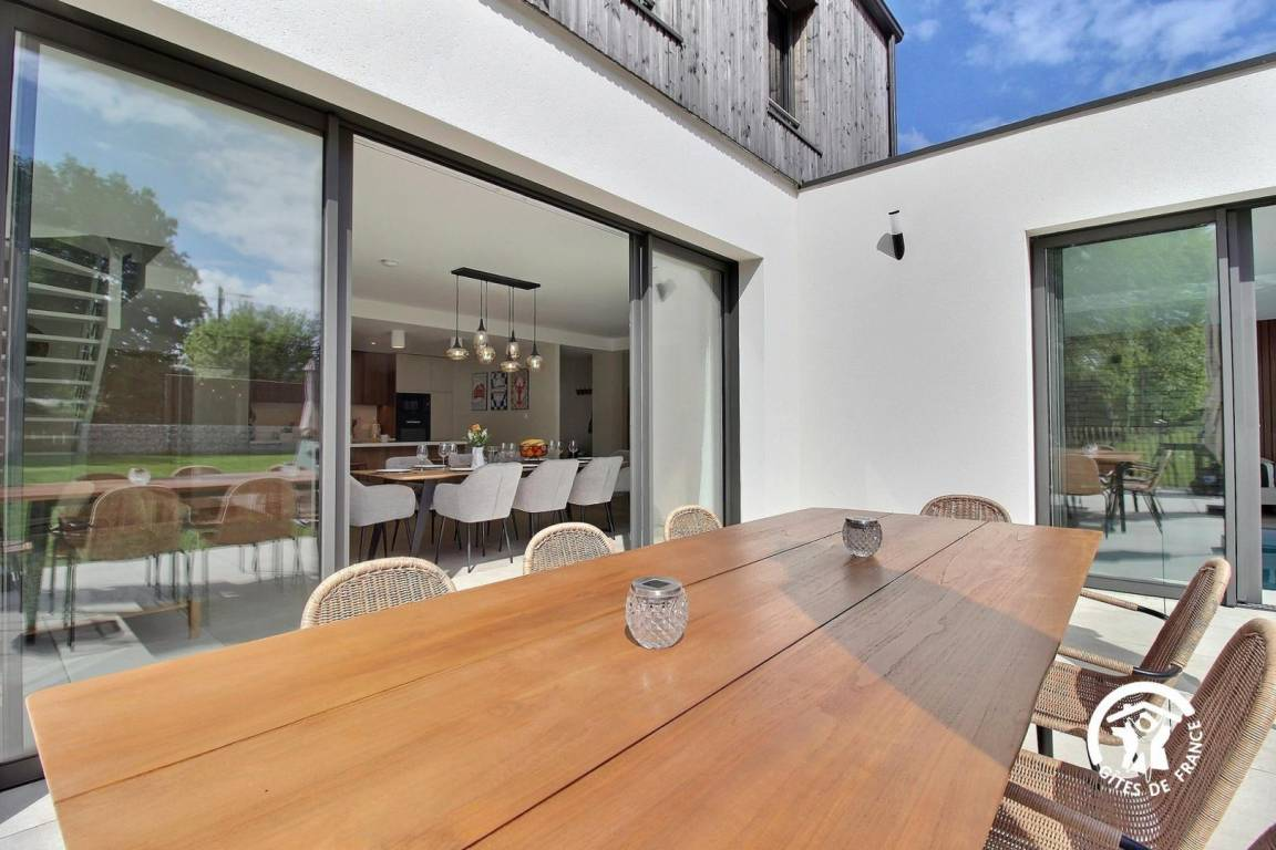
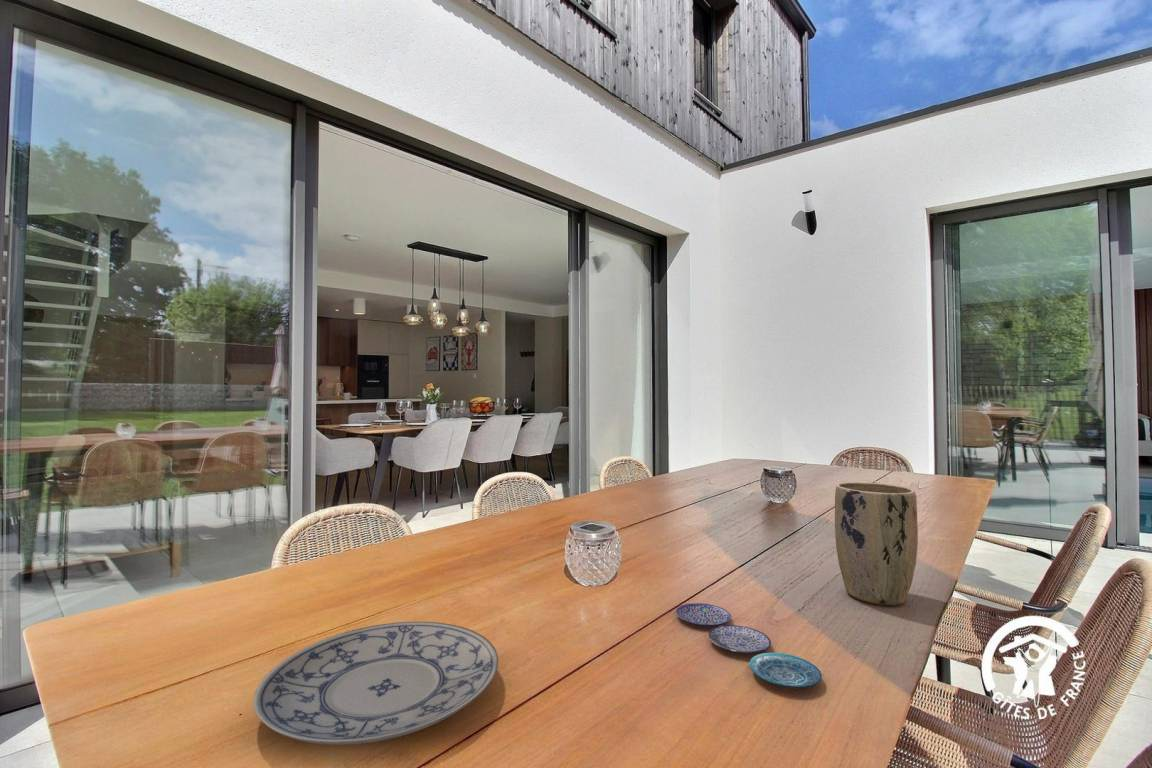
+ plant pot (874, 541)
+ plate (384, 680)
+ plate (739, 641)
